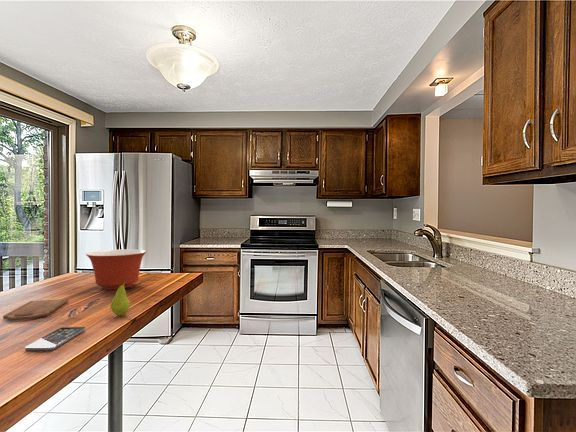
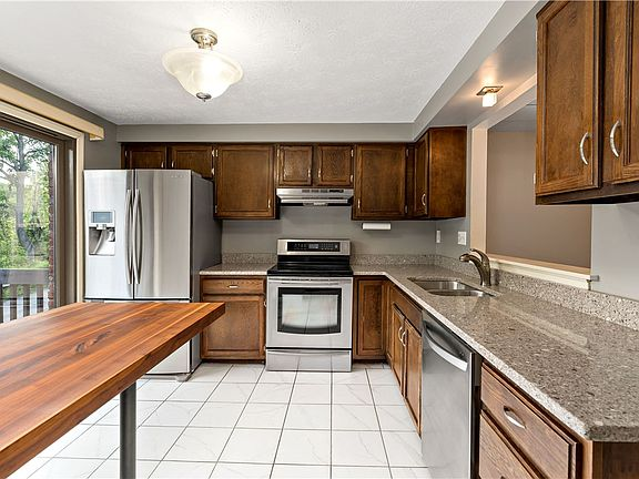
- mixing bowl (117, 269)
- fruit (120, 297)
- cutting board (36, 309)
- smartphone (57, 337)
